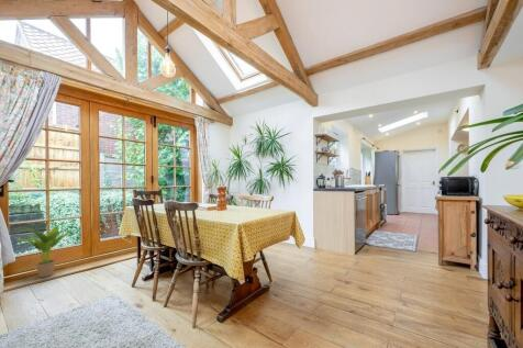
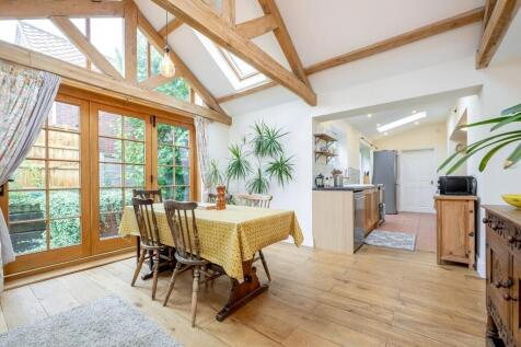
- potted plant (48, 249)
